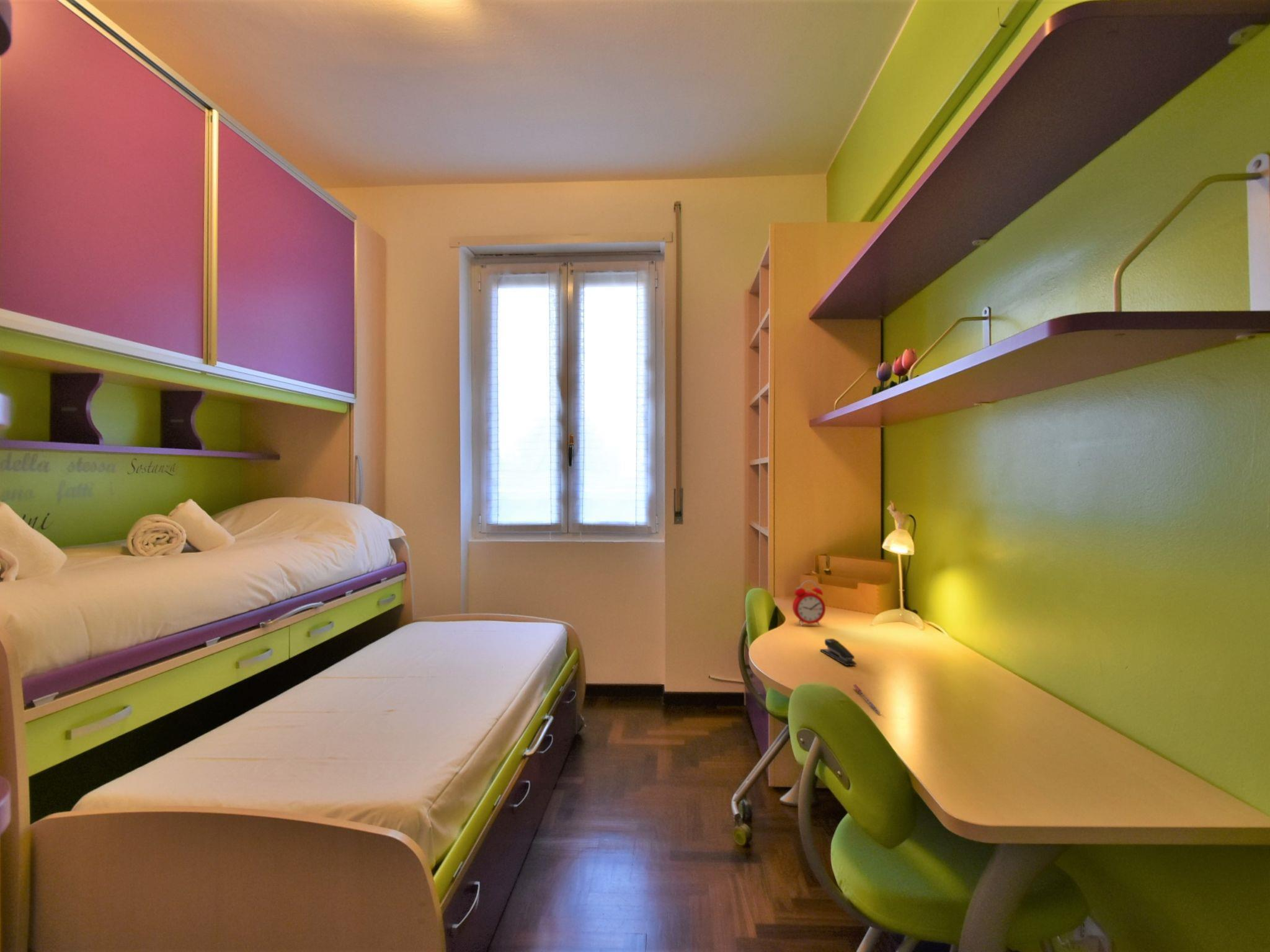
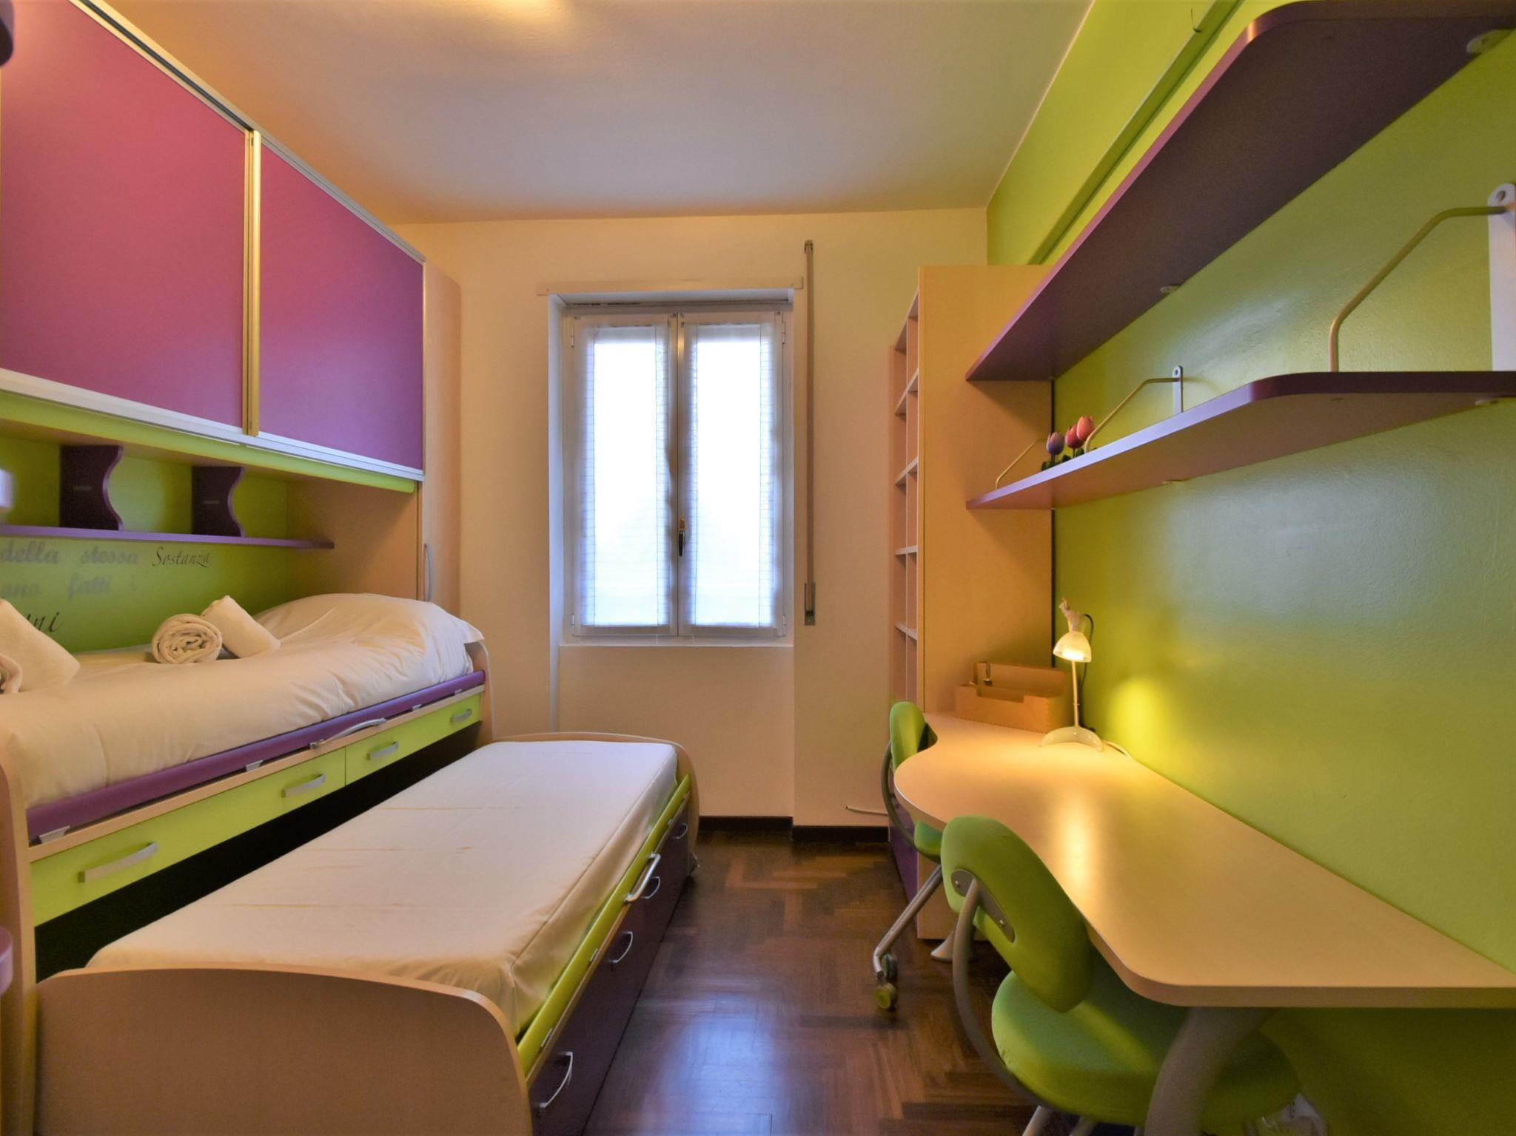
- stapler (838, 650)
- alarm clock (809, 602)
- pen (866, 698)
